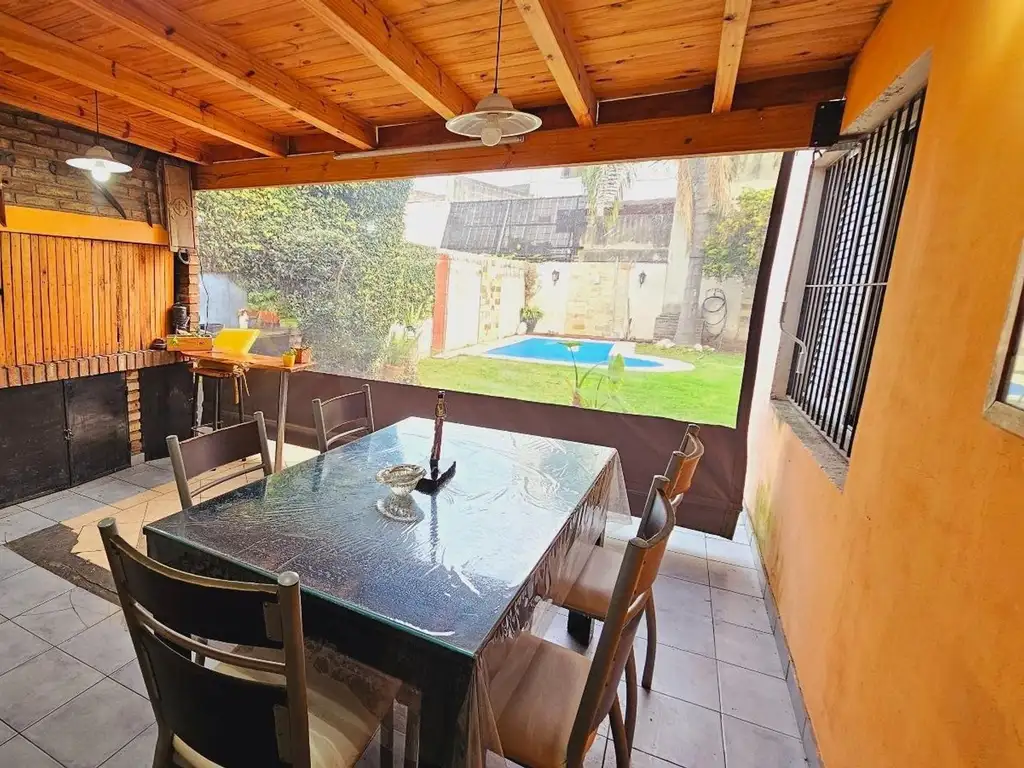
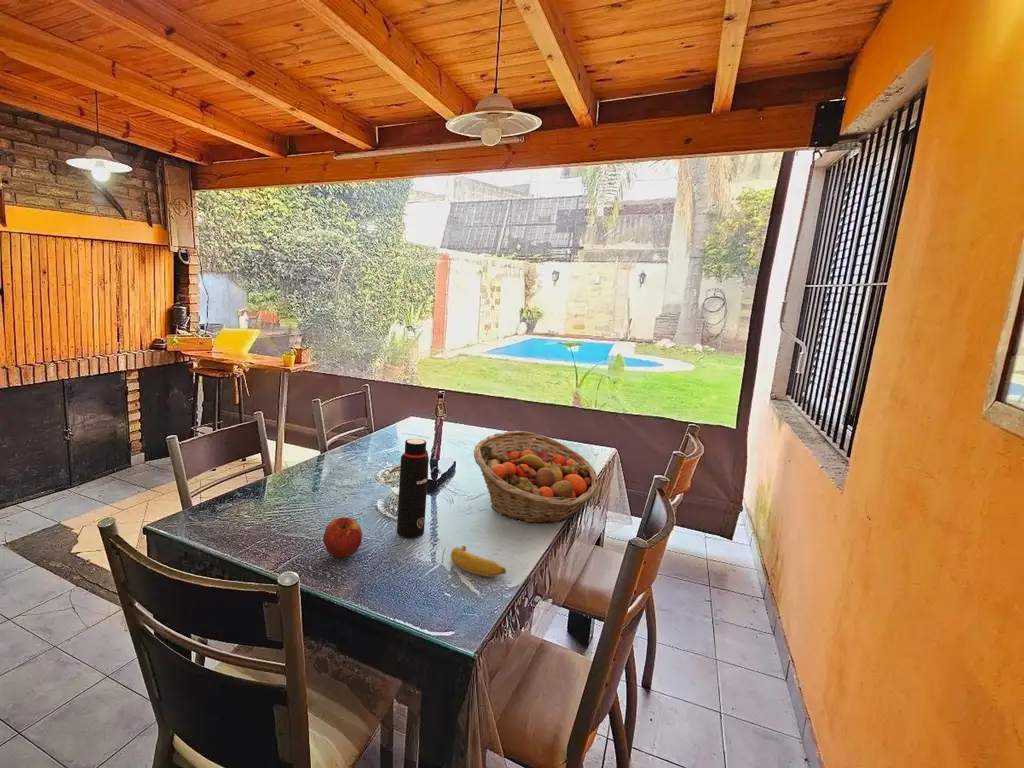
+ banana (478, 559)
+ fruit basket (536, 474)
+ apple (343, 535)
+ water bottle (415, 486)
